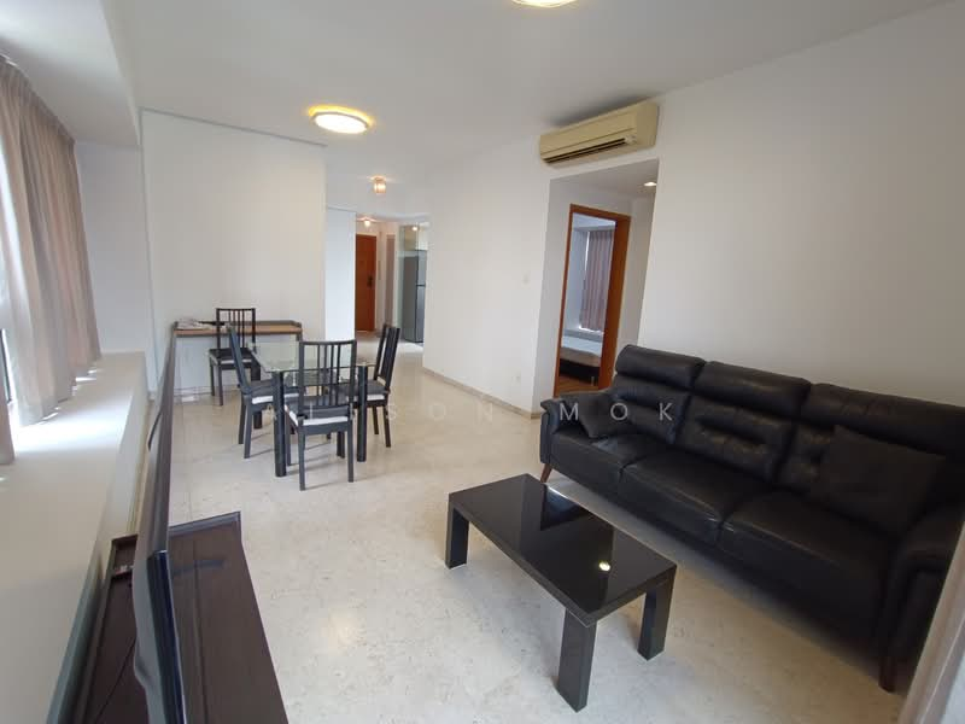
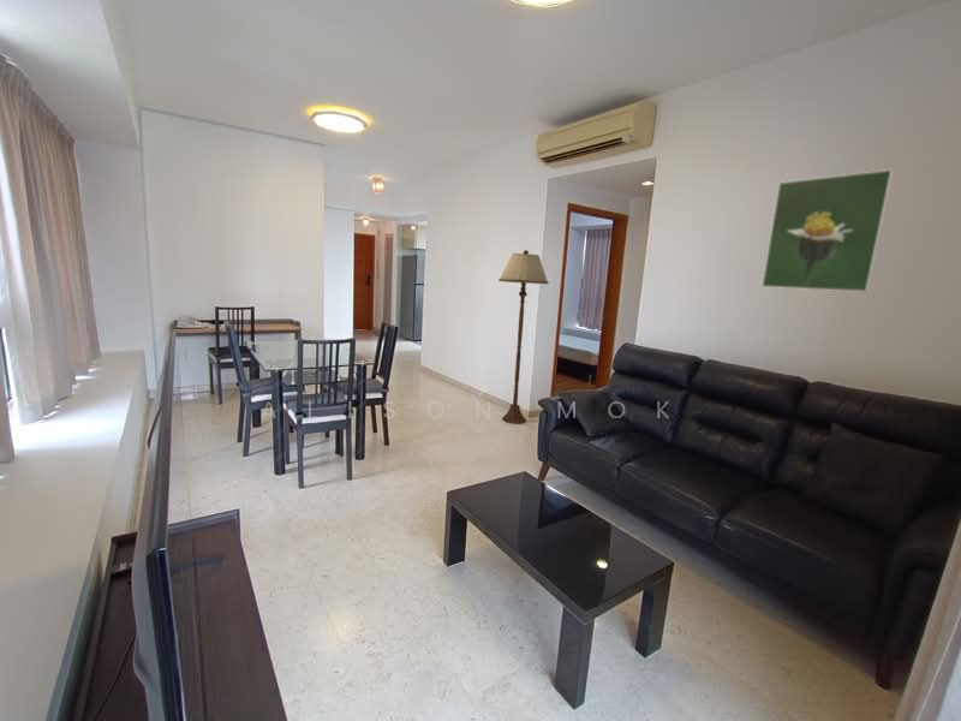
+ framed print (820, 233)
+ floor lamp (519, 338)
